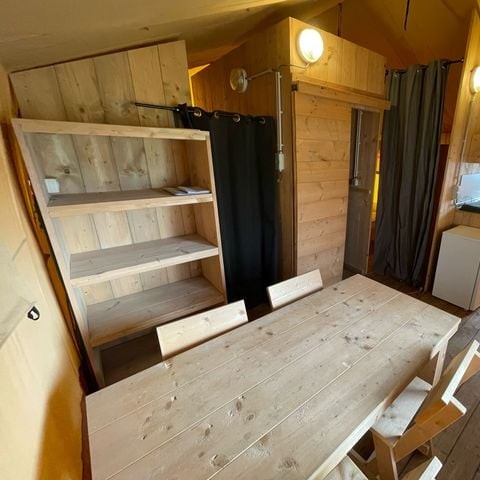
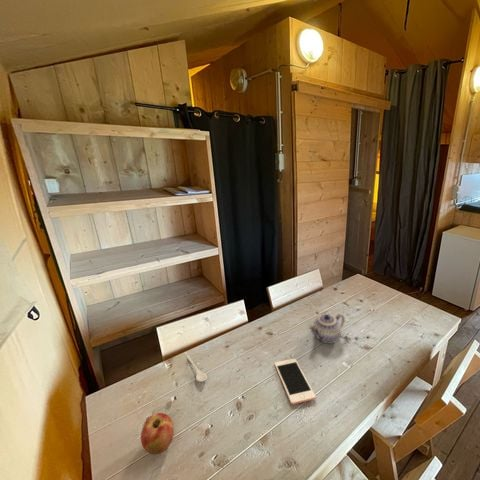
+ teapot (326, 326)
+ cell phone (293, 379)
+ spoon (194, 365)
+ apple (157, 432)
